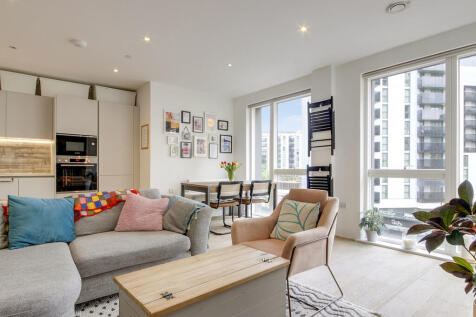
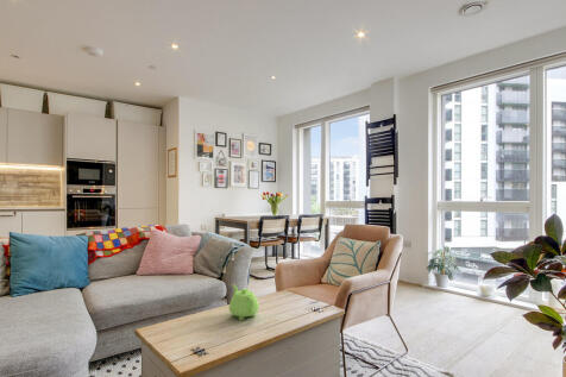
+ teapot (243, 301)
